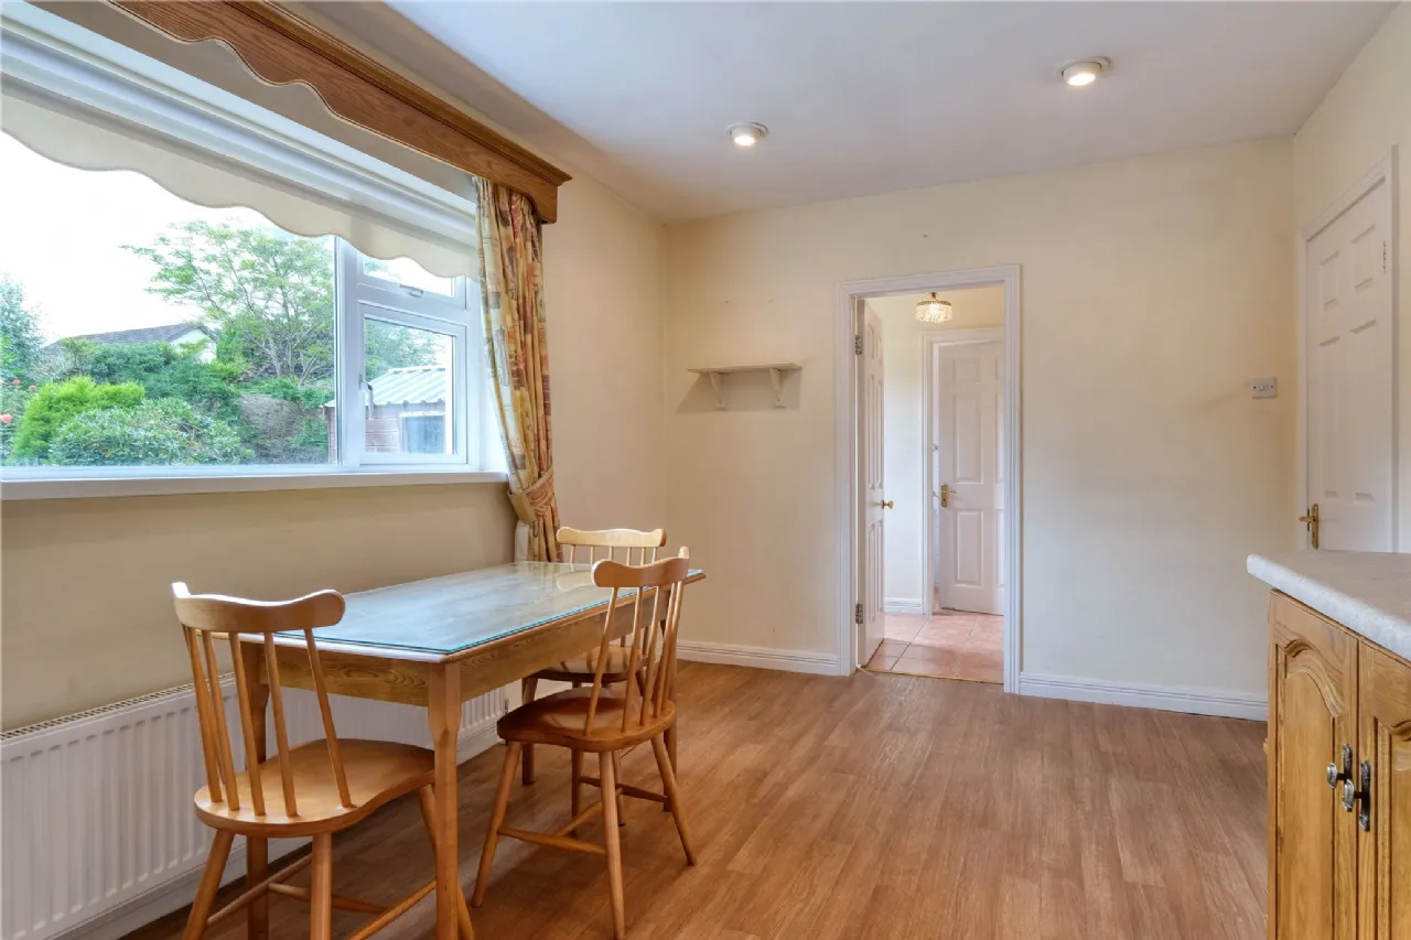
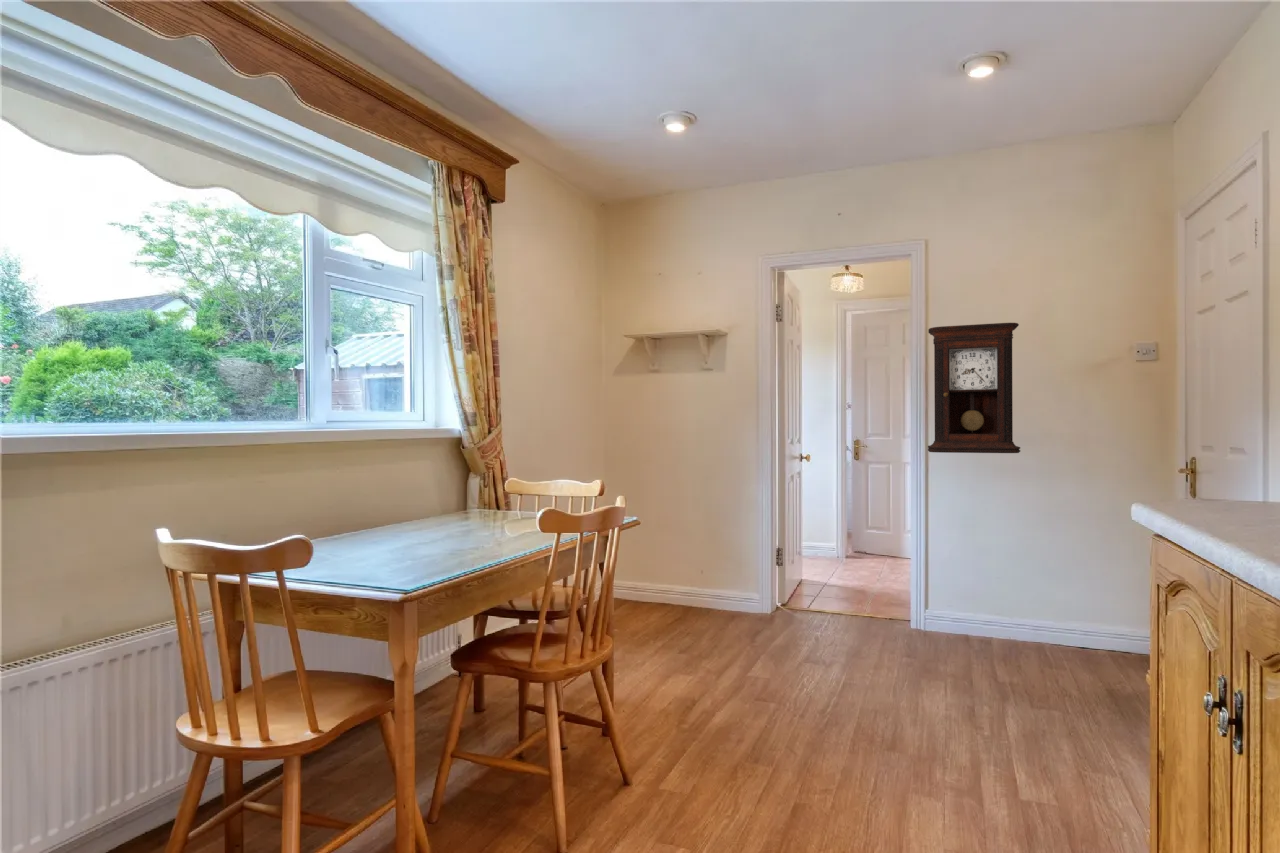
+ pendulum clock (972, 389)
